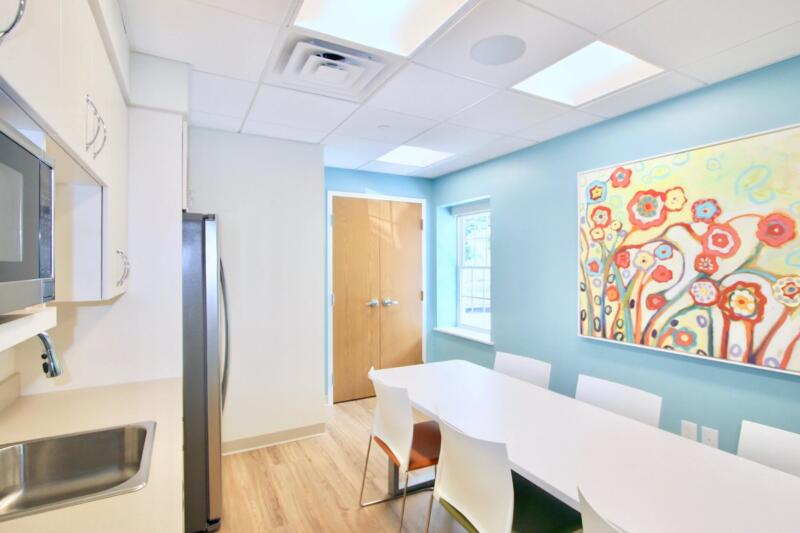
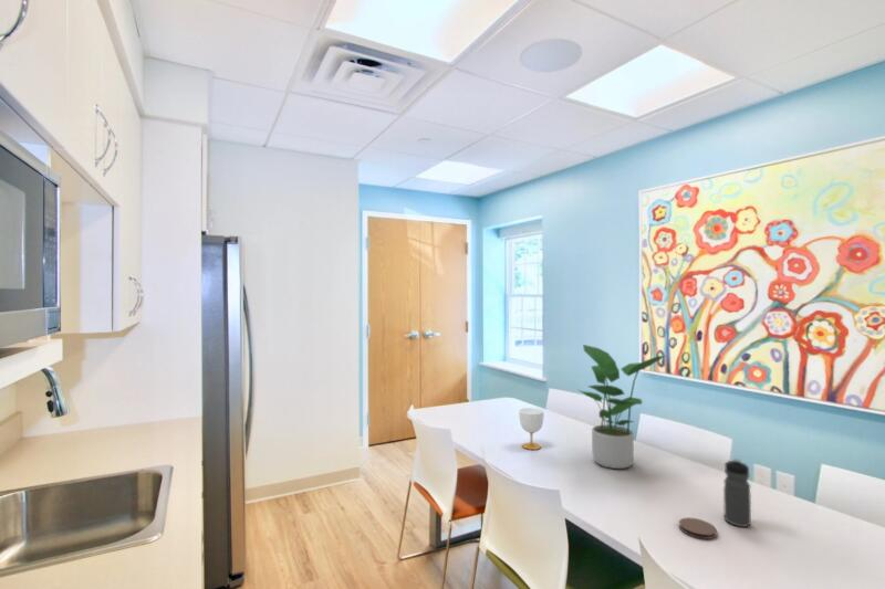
+ water bottle (737, 490)
+ coaster (697, 527)
+ cup (531, 428)
+ potted plant (615, 407)
